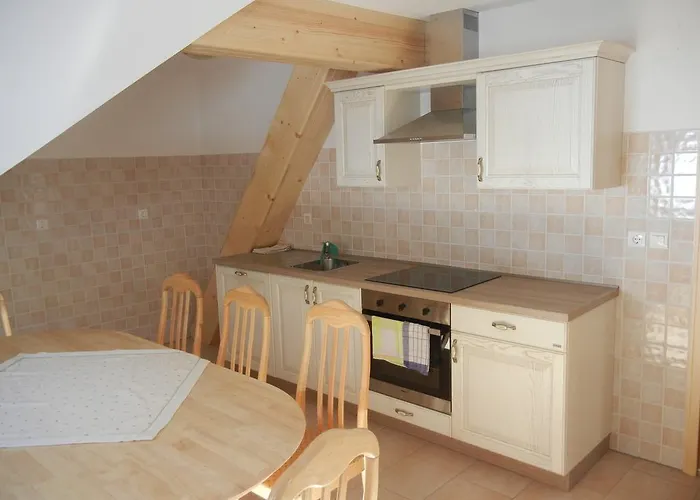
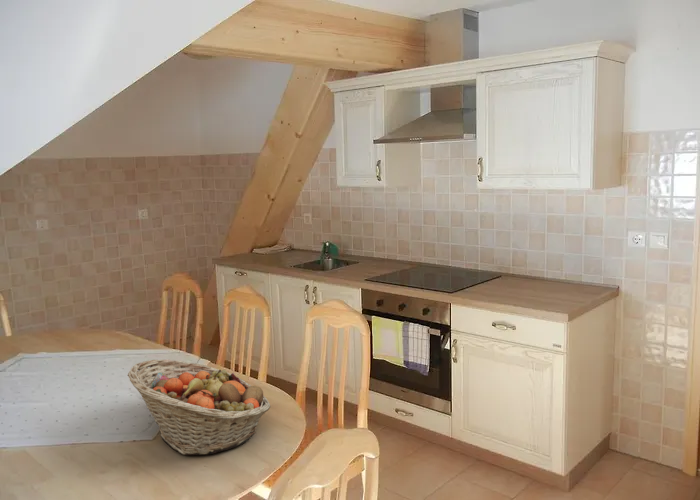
+ fruit basket (200, 398)
